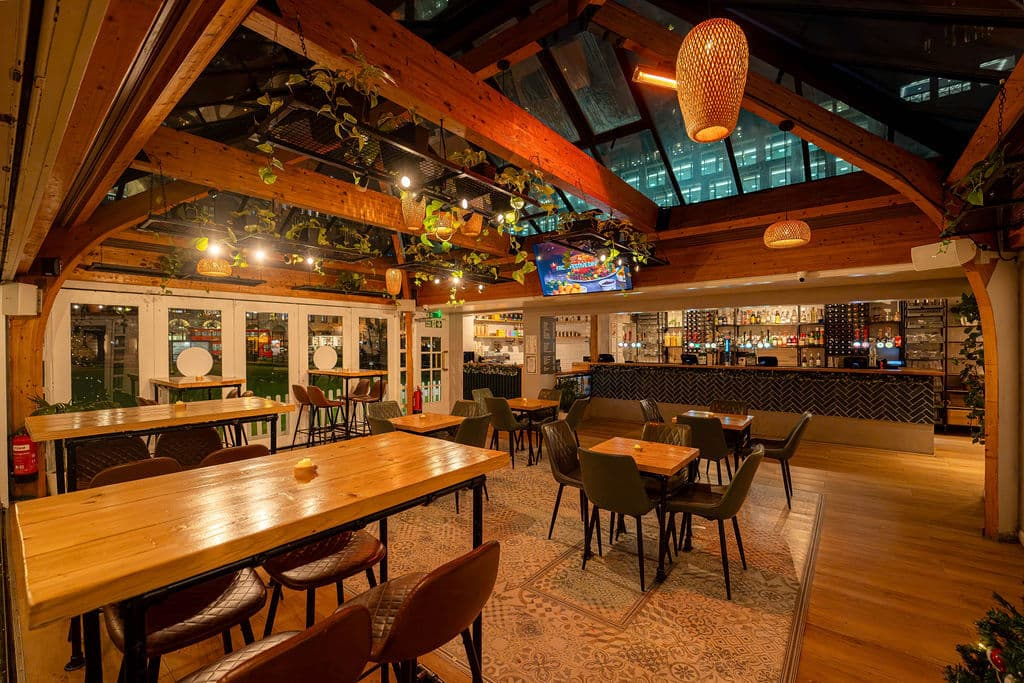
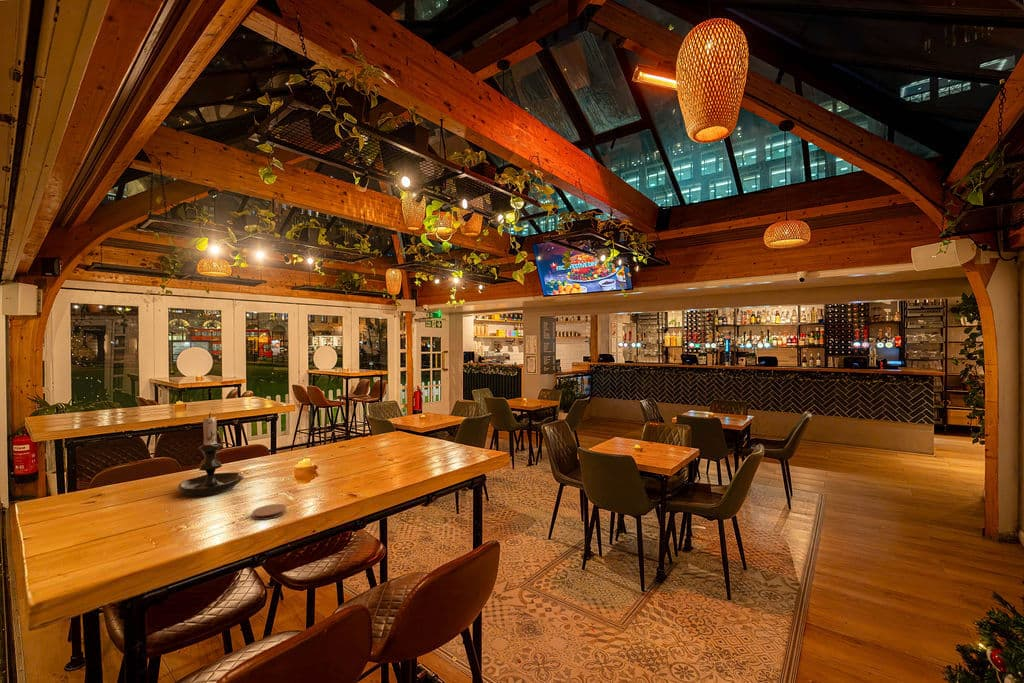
+ candle holder (211, 450)
+ coaster (269, 511)
